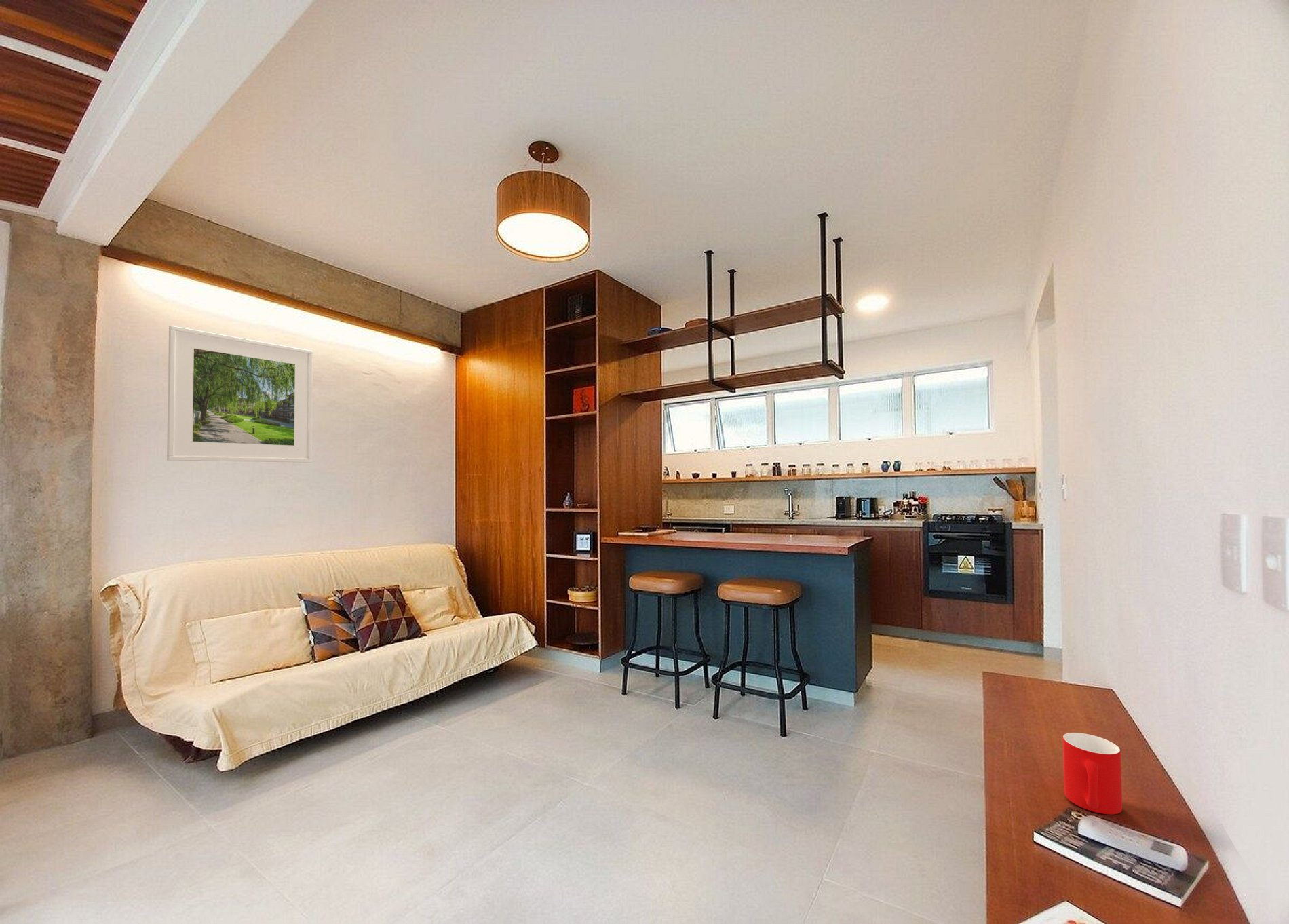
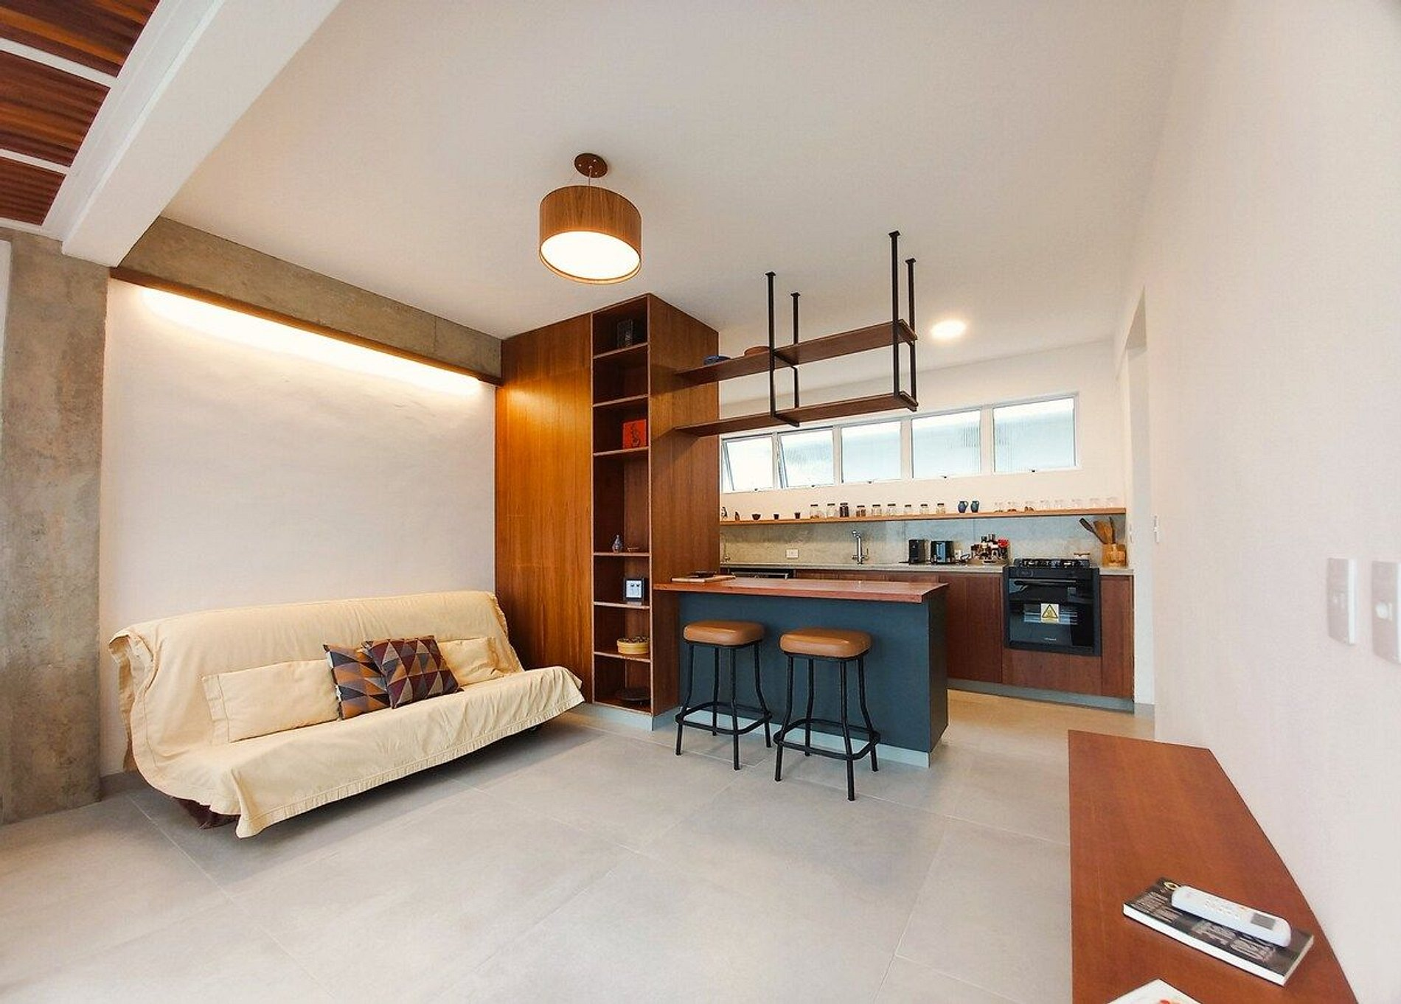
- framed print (246, 400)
- cup (1092, 776)
